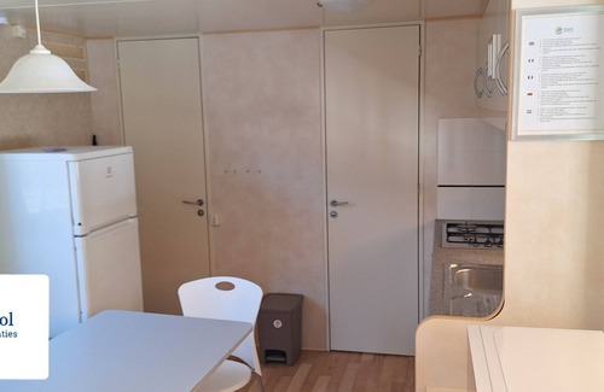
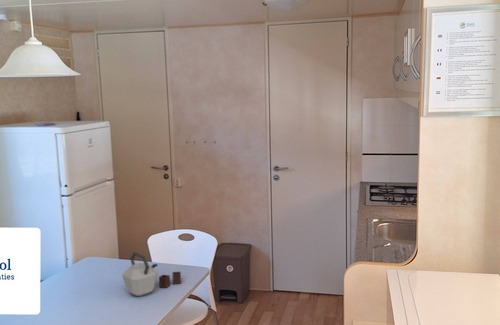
+ kettle (154, 270)
